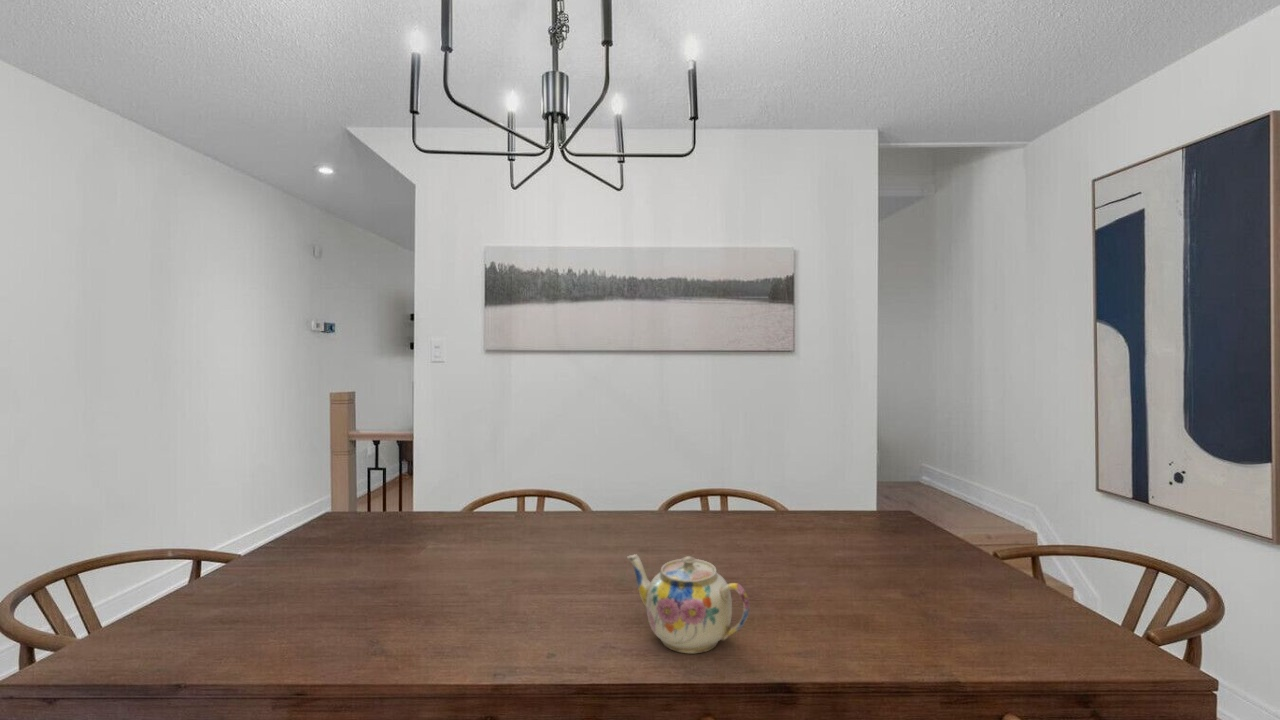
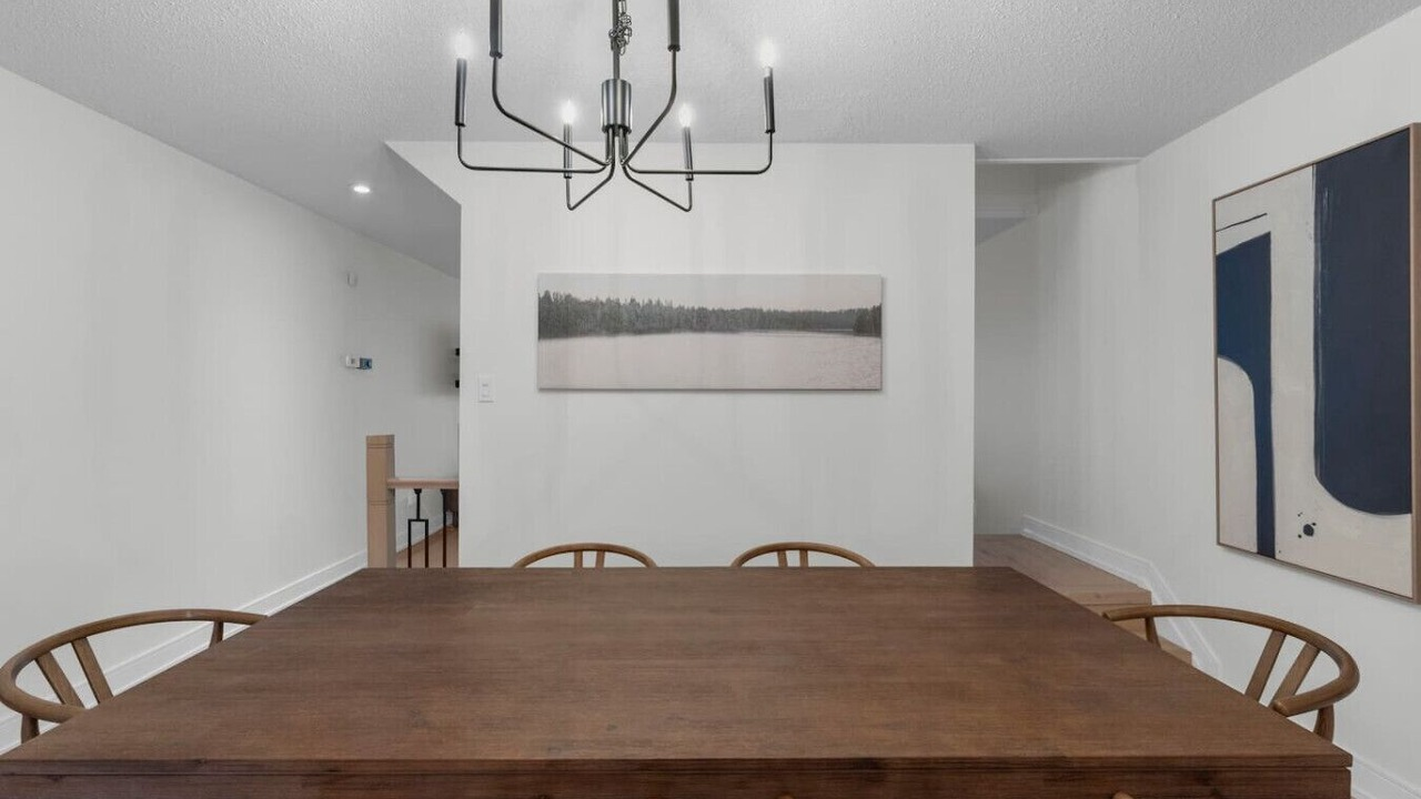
- teapot (684, 597)
